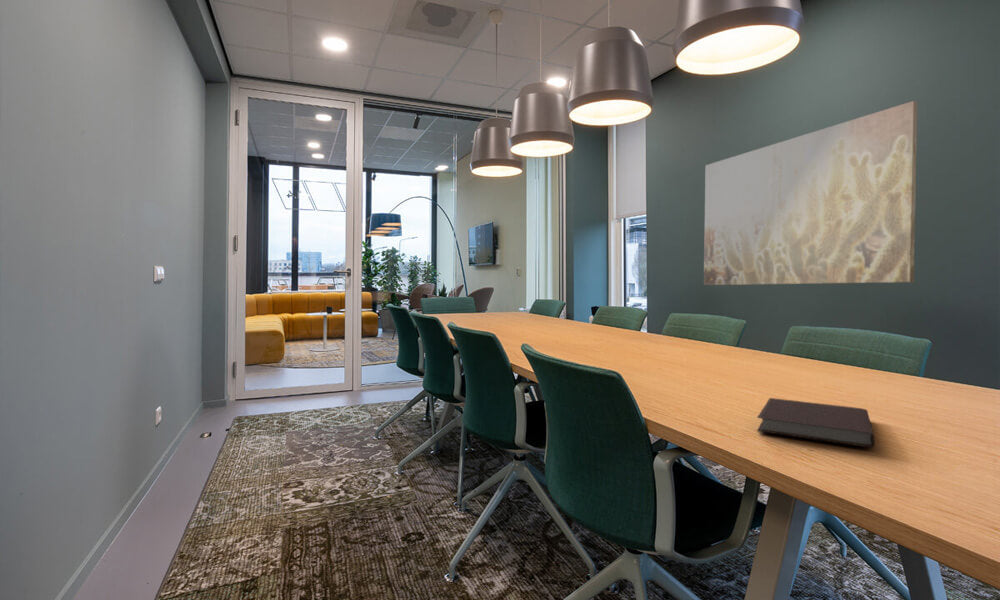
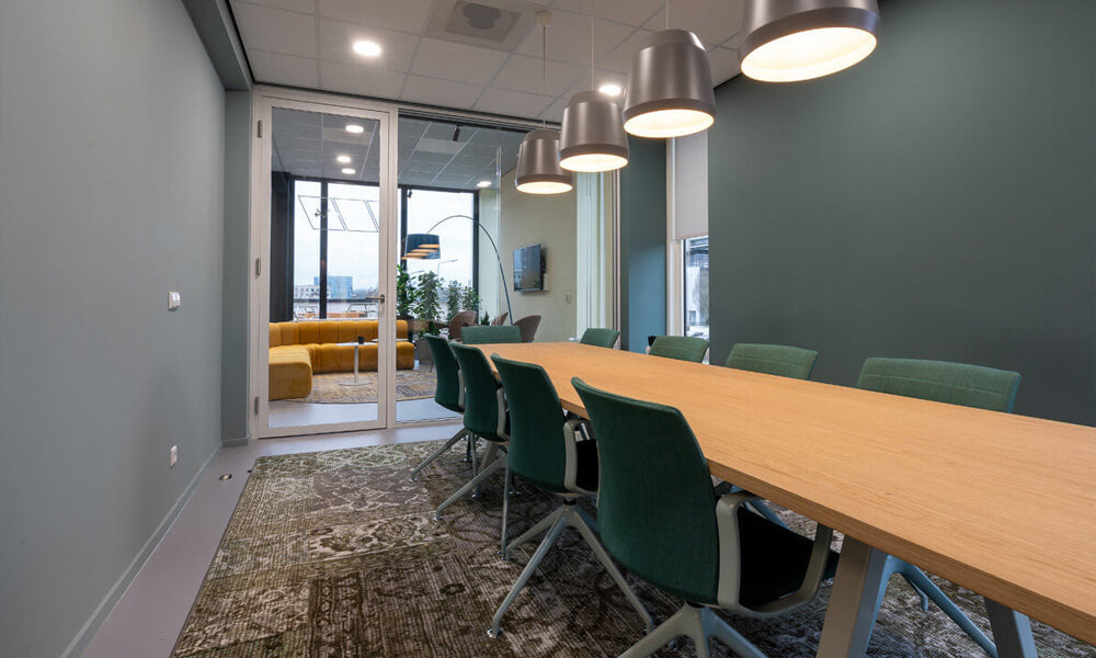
- wall art (788, 212)
- notebook (814, 419)
